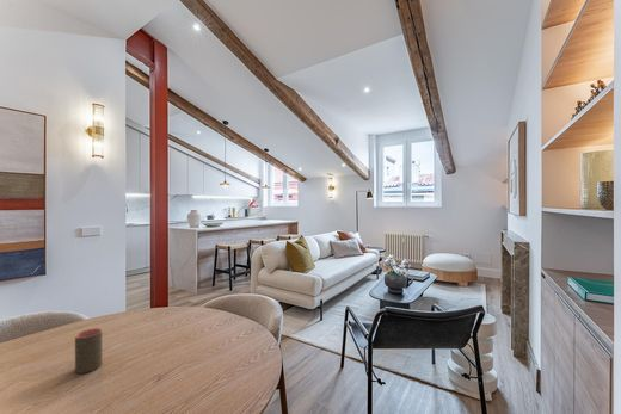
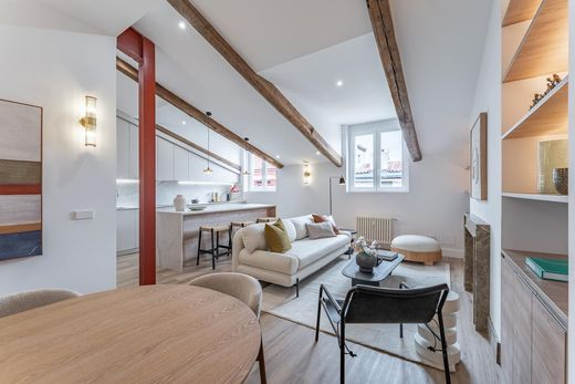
- cup (88, 350)
